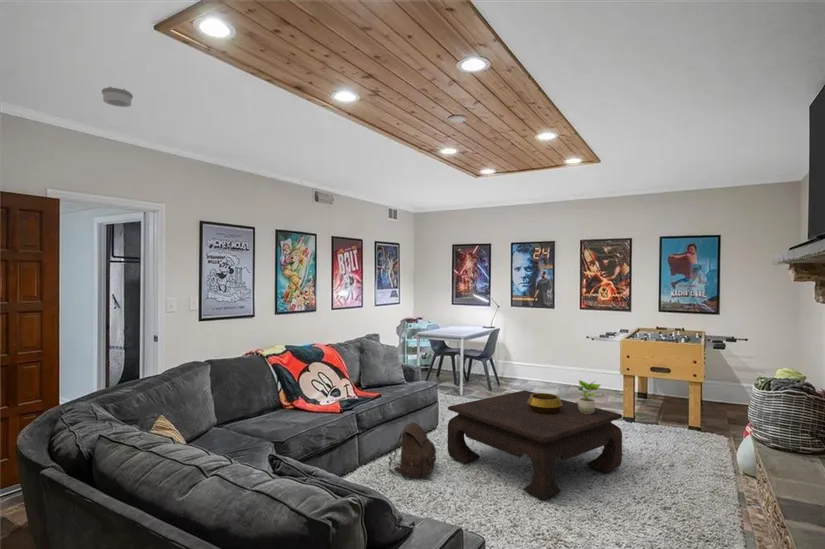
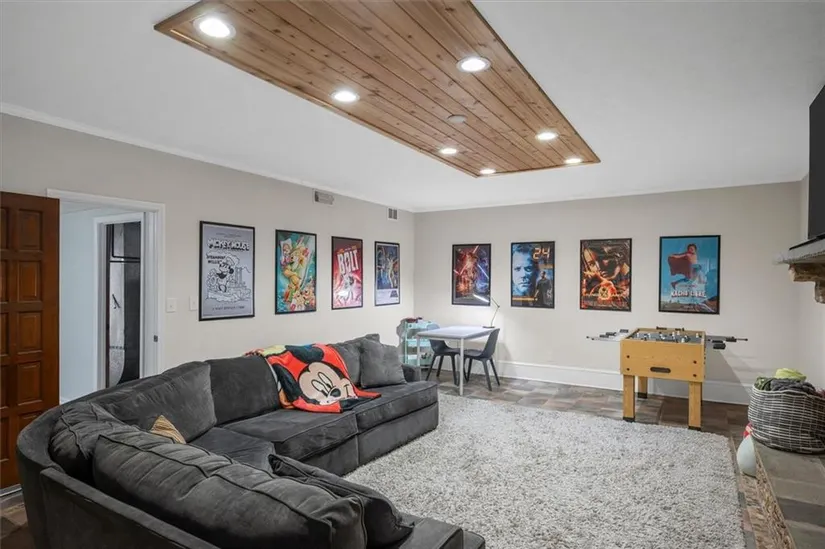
- smoke detector (117, 95)
- potted plant (589, 394)
- satchel (412, 448)
- coffee table (532, 437)
- decorative bowl (544, 403)
